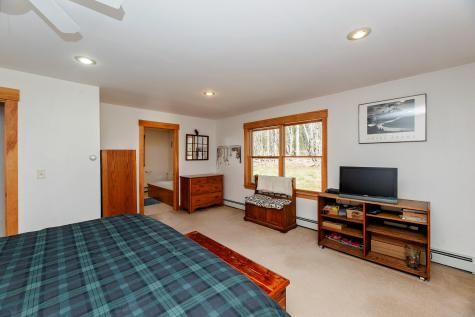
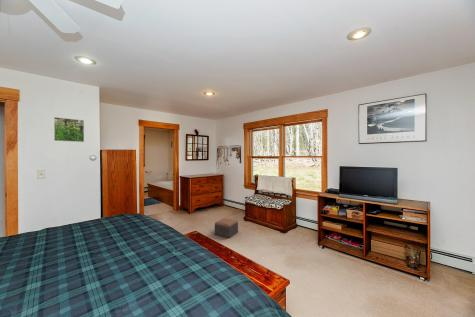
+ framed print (69, 130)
+ footstool (226, 227)
